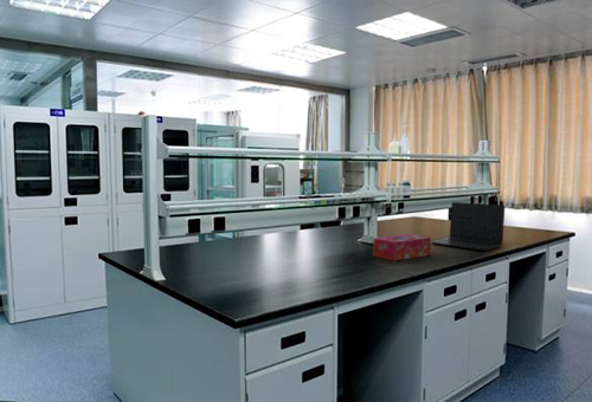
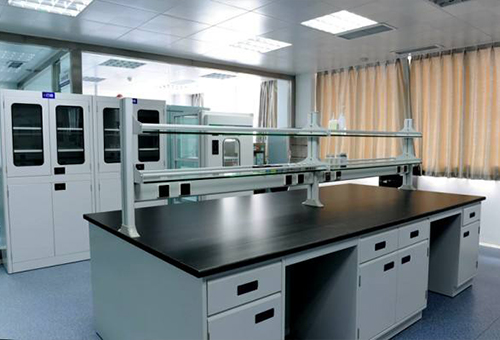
- tissue box (401, 246)
- laptop (468, 225)
